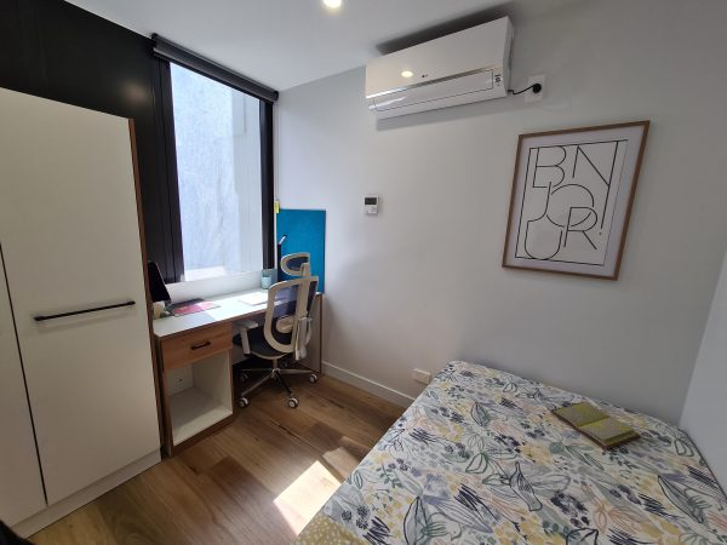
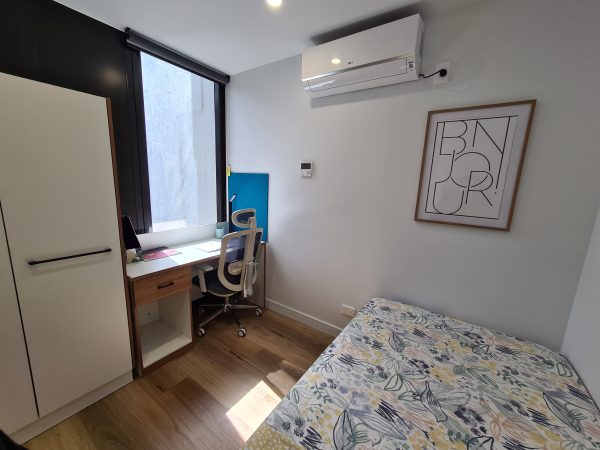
- diary (593, 421)
